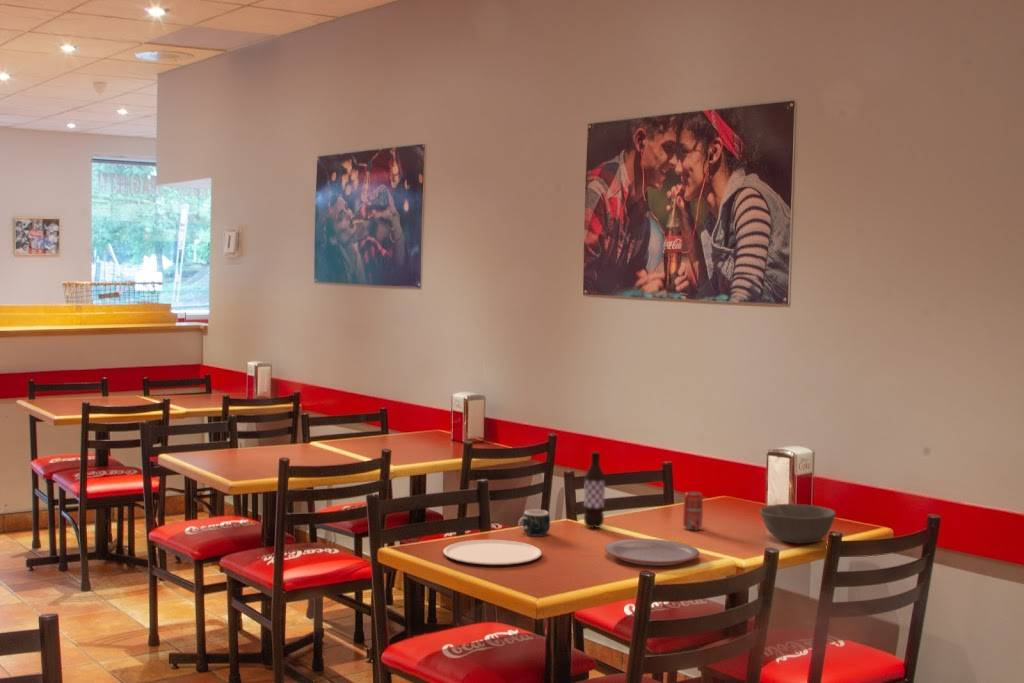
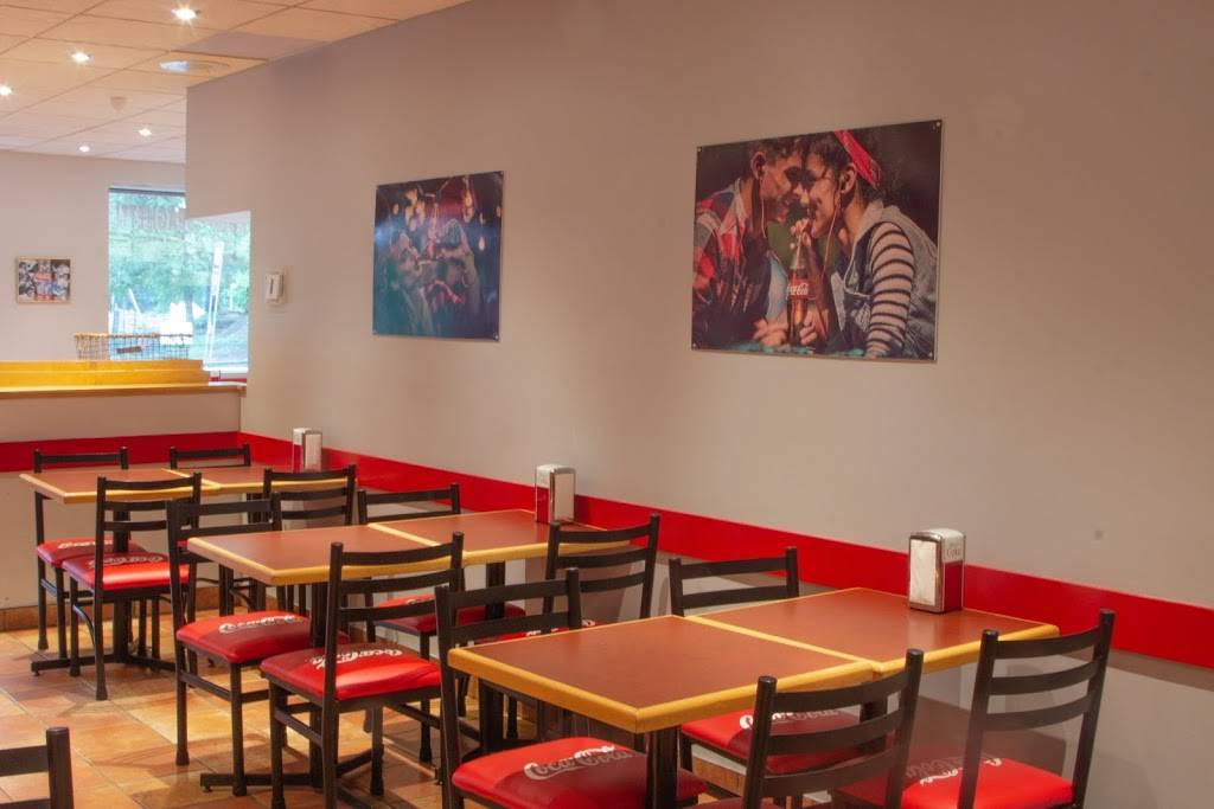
- plate (651, 553)
- bottle (594, 490)
- bowl (796, 524)
- beverage can (693, 511)
- plate (492, 552)
- mug (532, 523)
